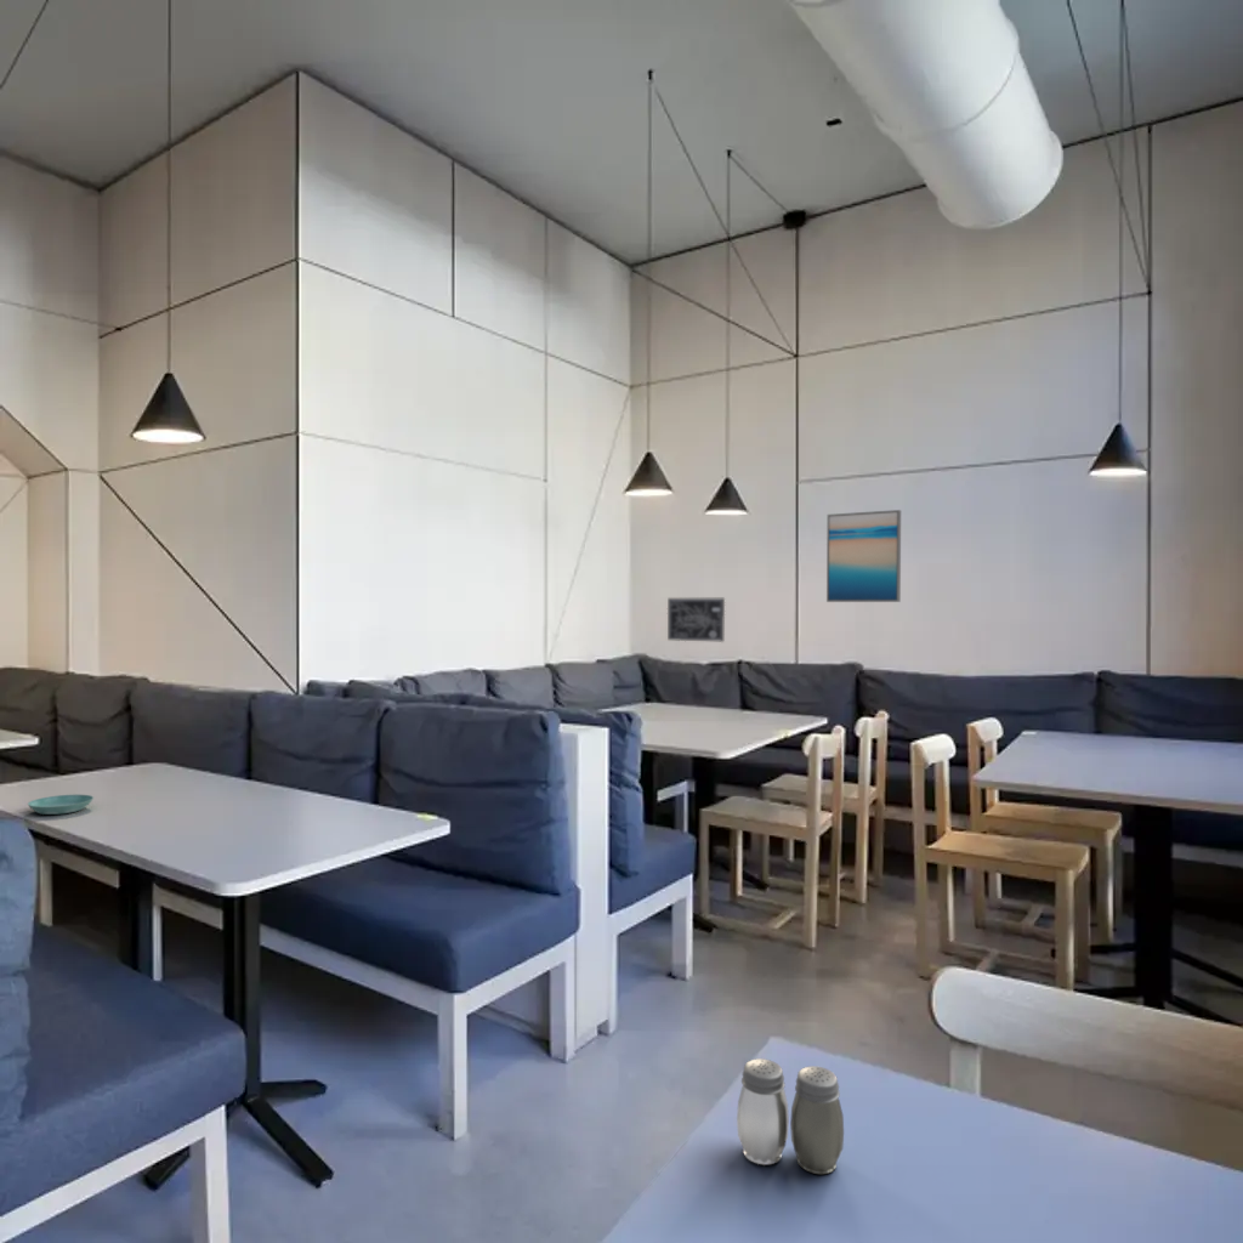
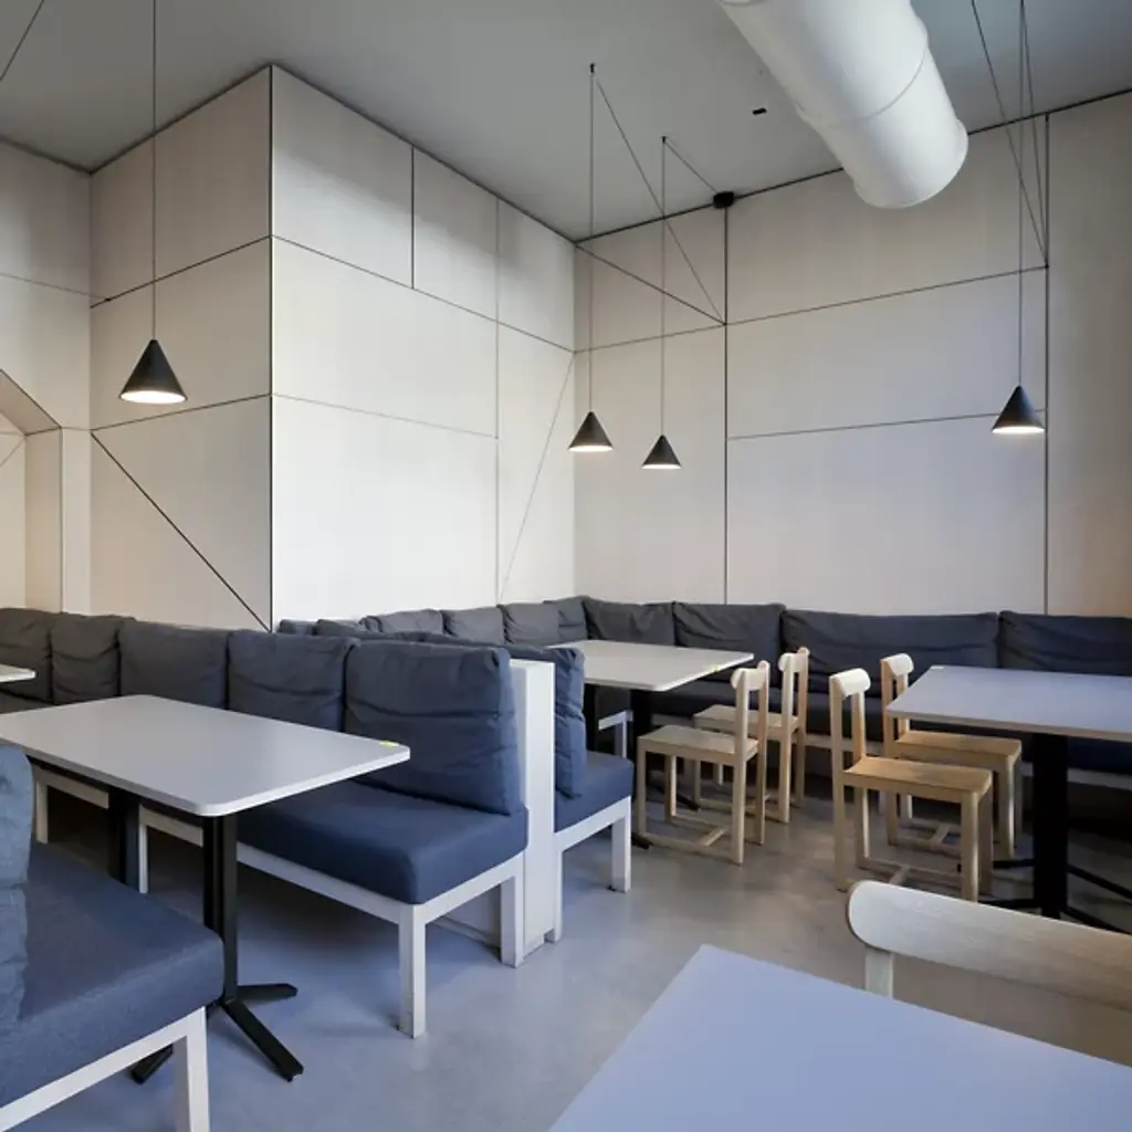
- wall art (862, 557)
- wall art (694, 619)
- saucer (61, 805)
- salt and pepper shaker (788, 1114)
